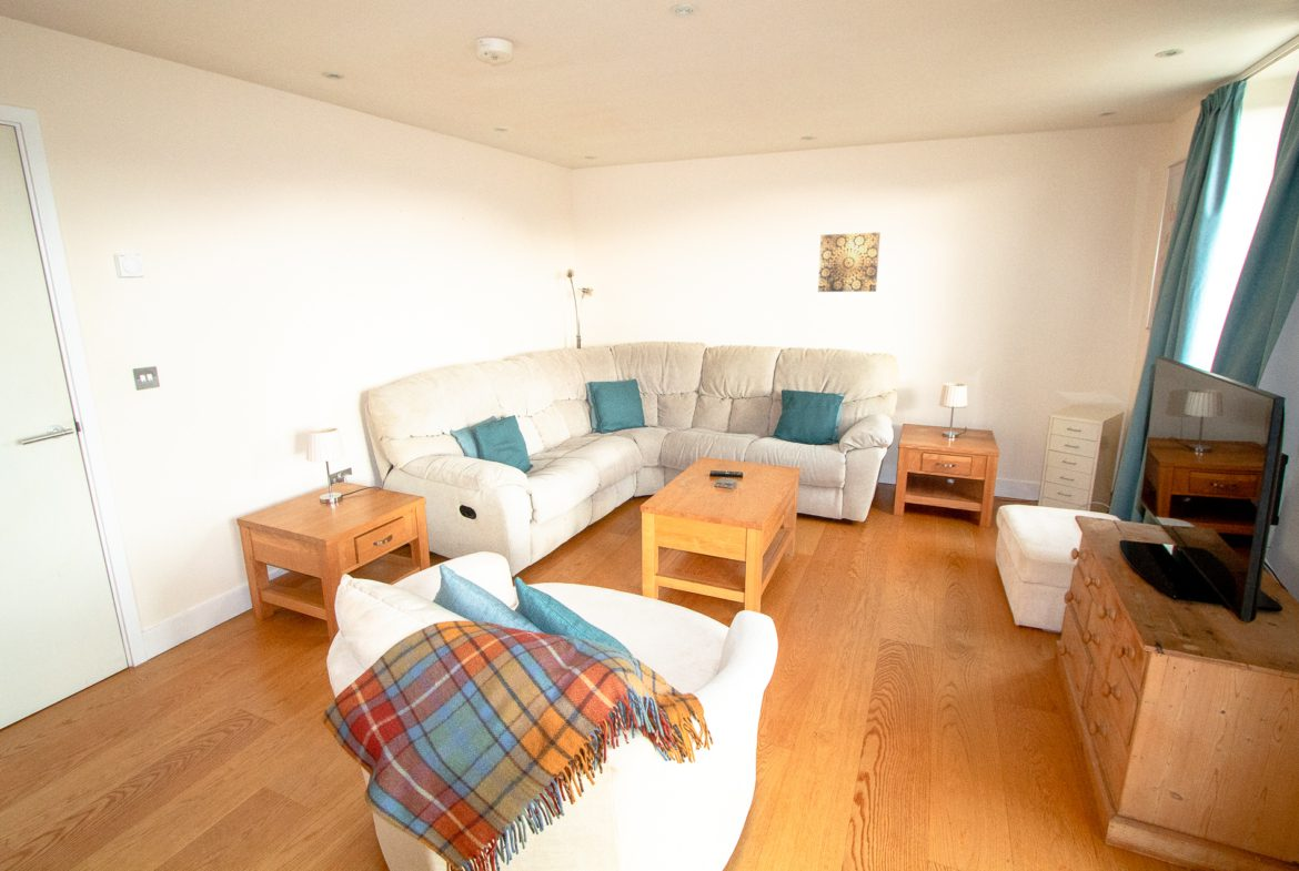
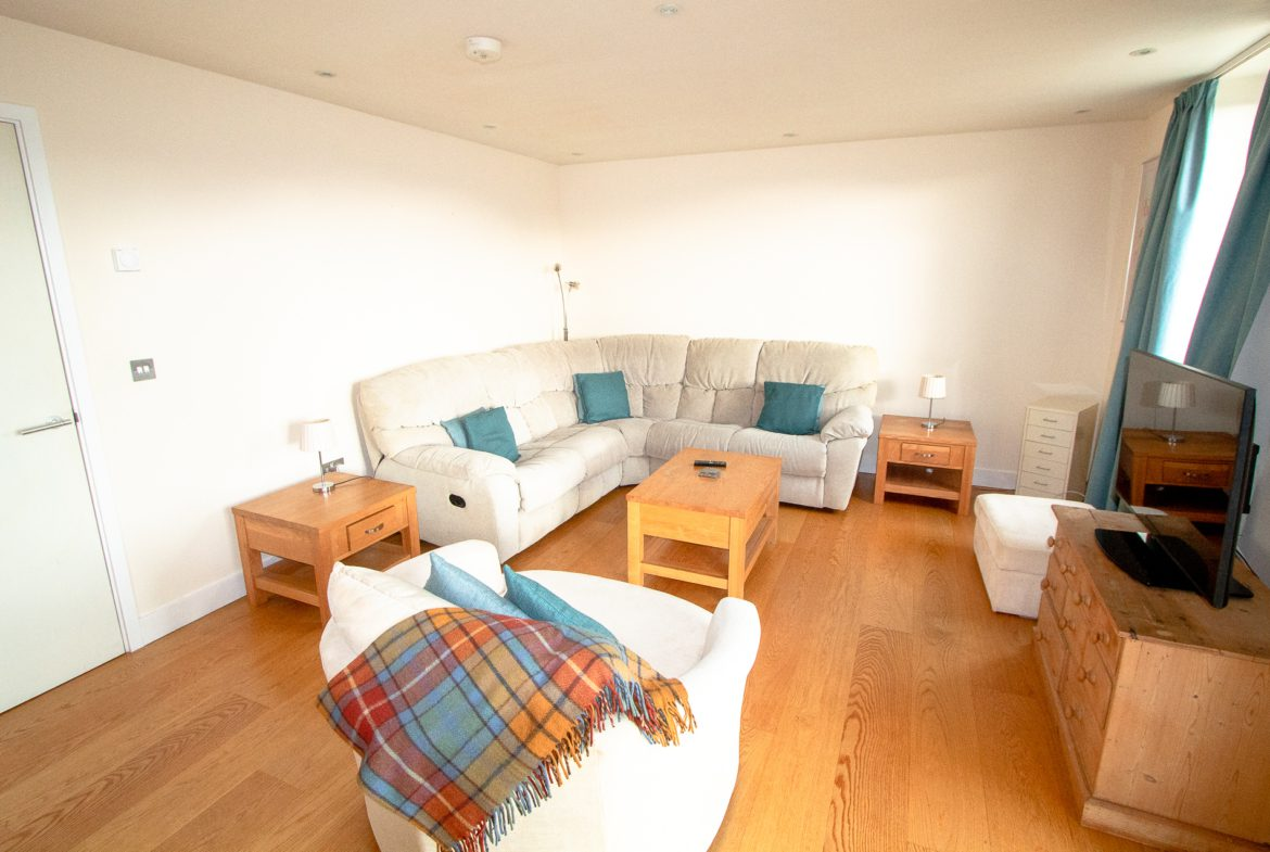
- wall art (848, 263)
